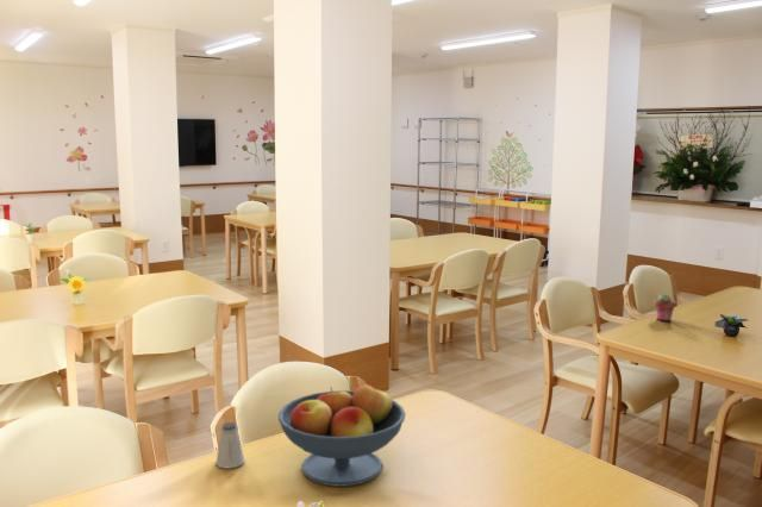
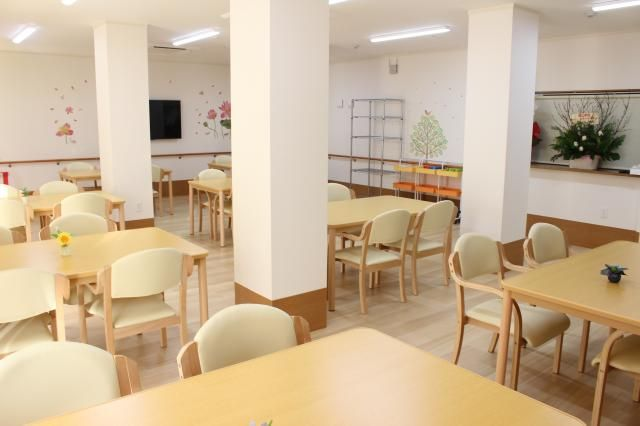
- fruit bowl (342, 430)
- saltshaker (230, 443)
- potted succulent (664, 306)
